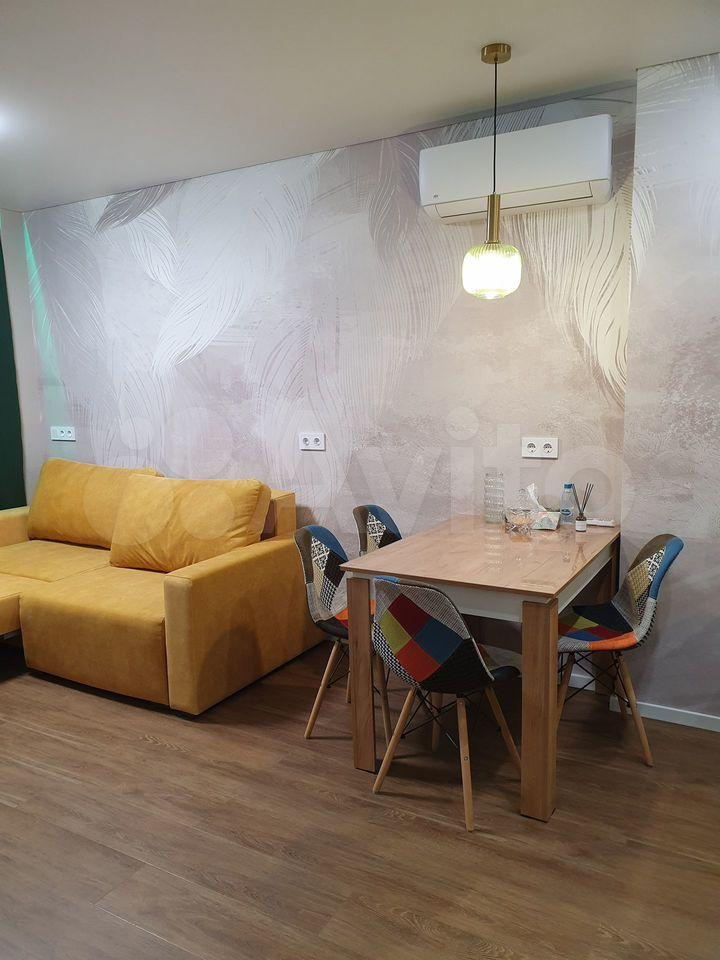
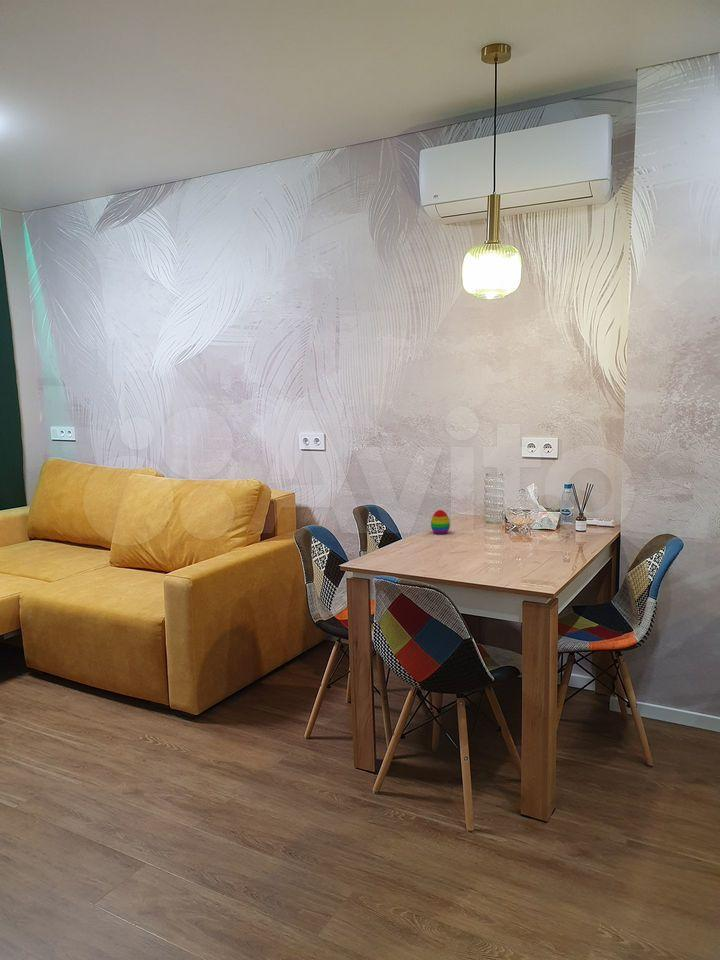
+ decorative egg (440, 521)
